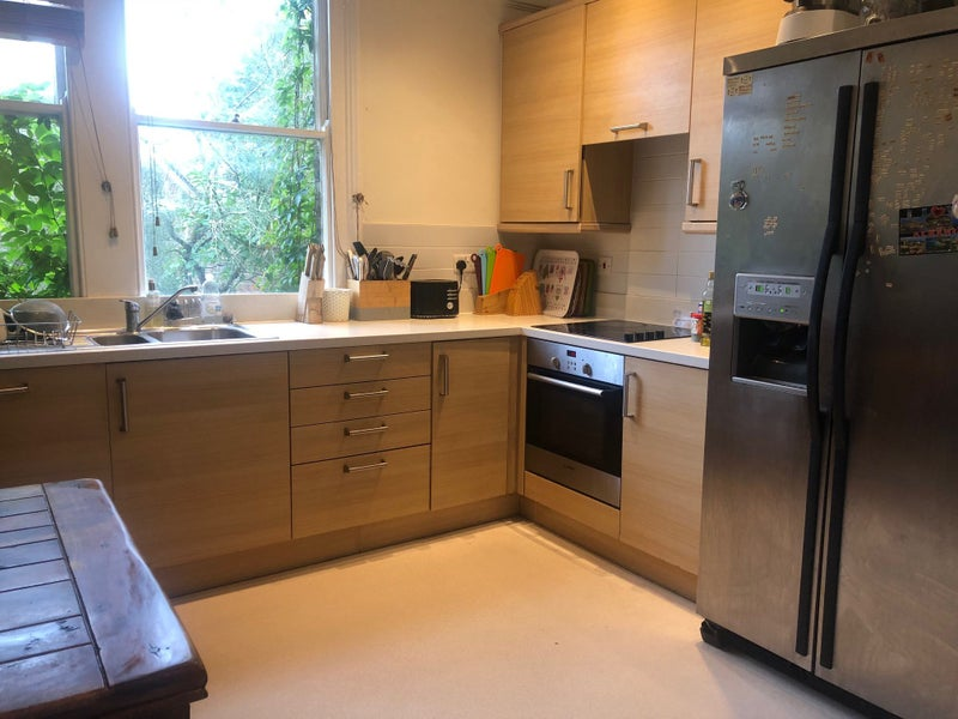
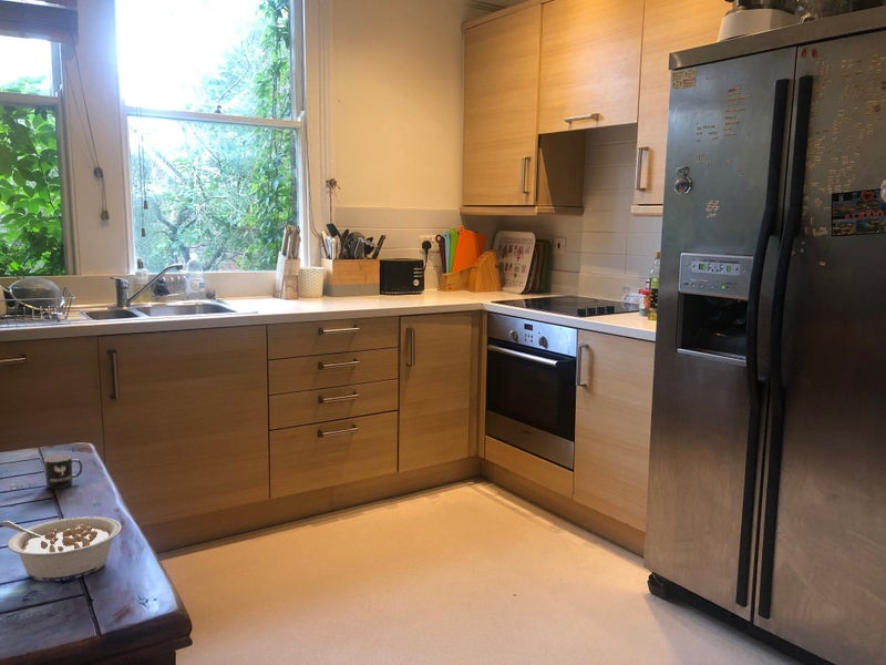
+ legume (62, 548)
+ mug (45, 473)
